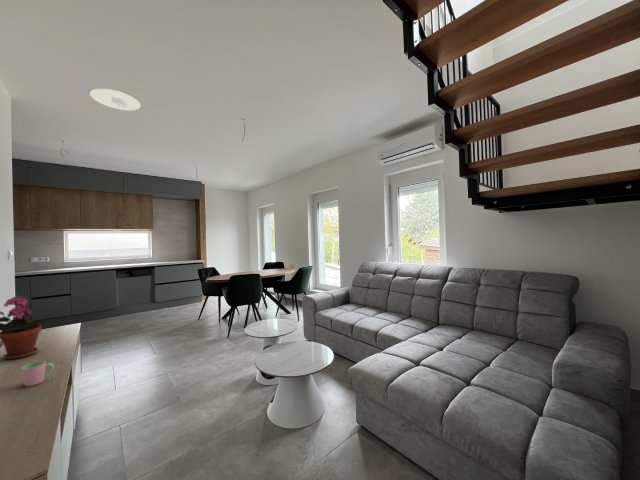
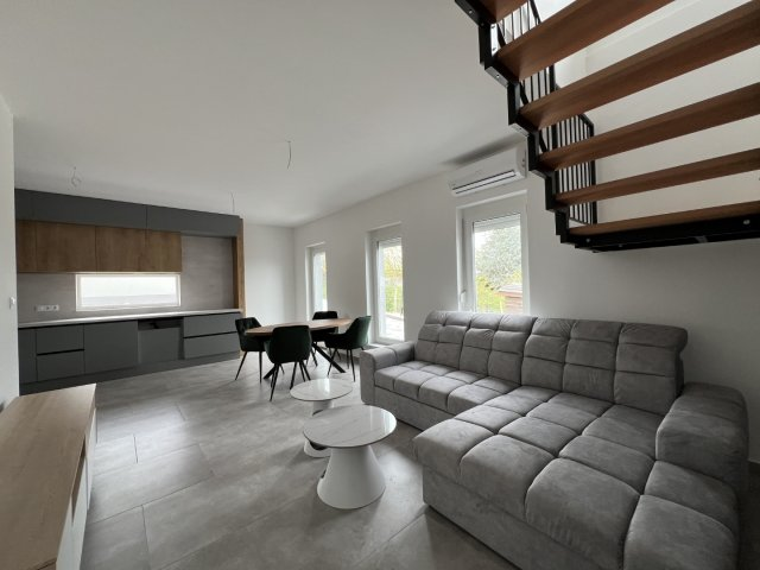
- potted plant (18, 325)
- cup (38, 372)
- recessed light (116, 98)
